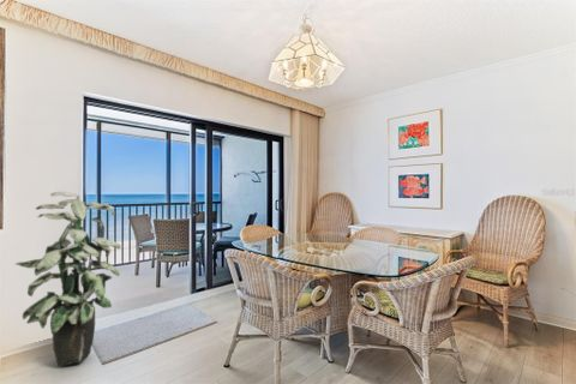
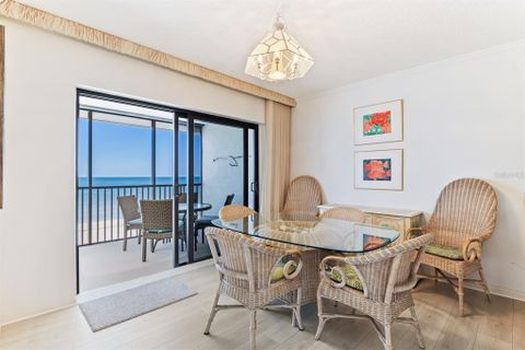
- indoor plant (71, 274)
